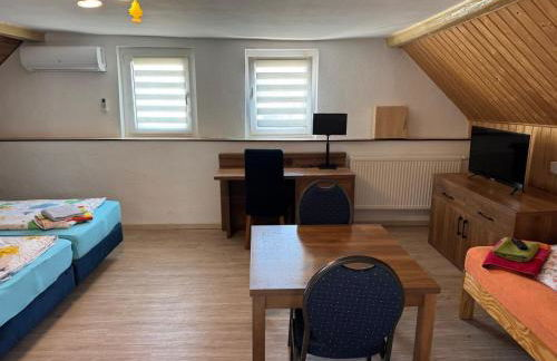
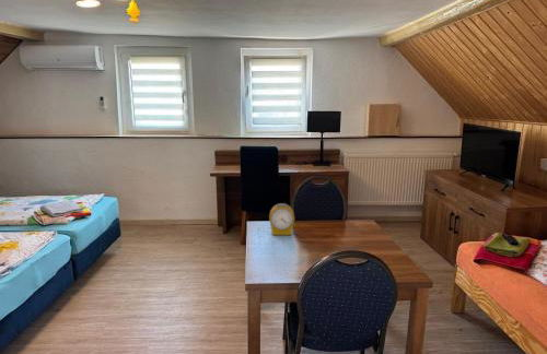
+ alarm clock (281, 219)
